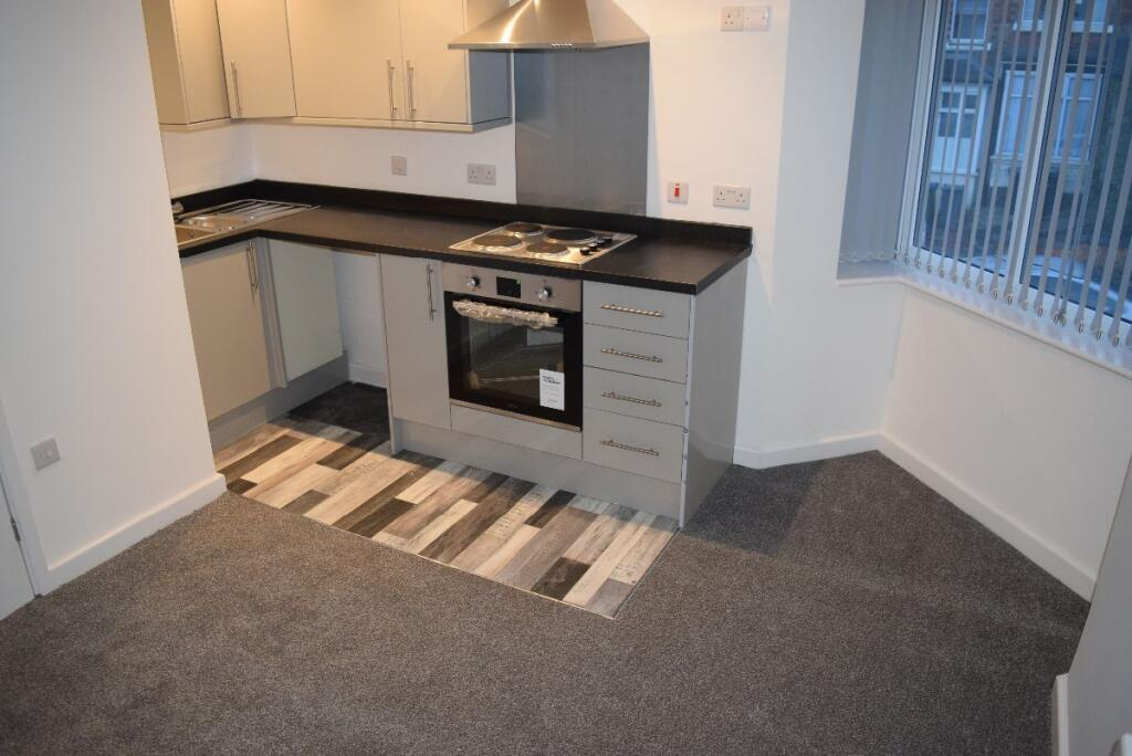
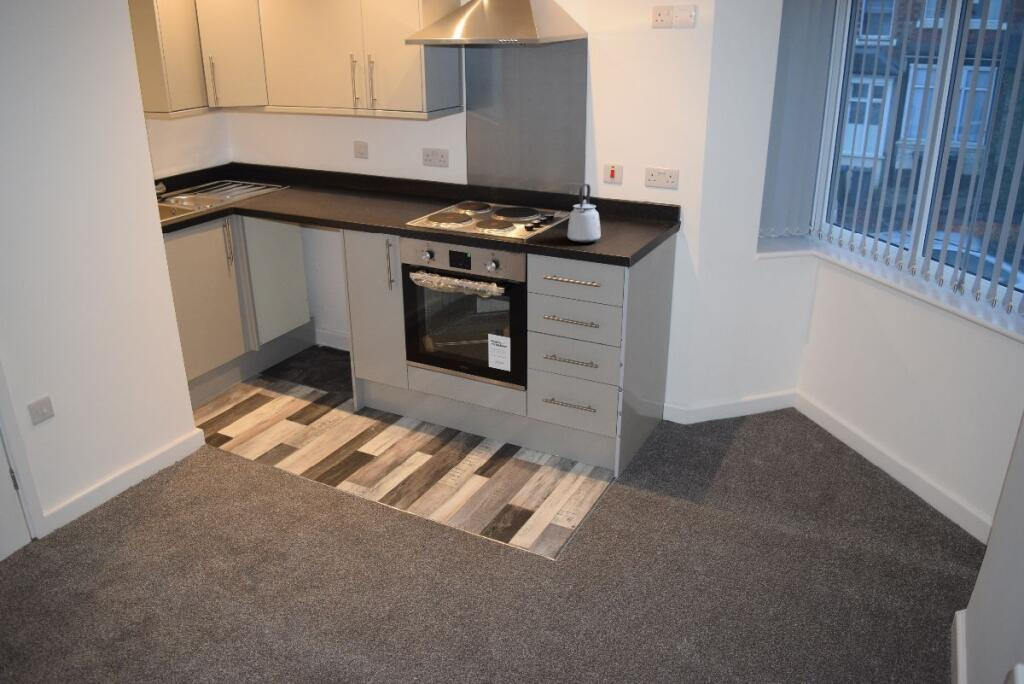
+ kettle (586, 211)
